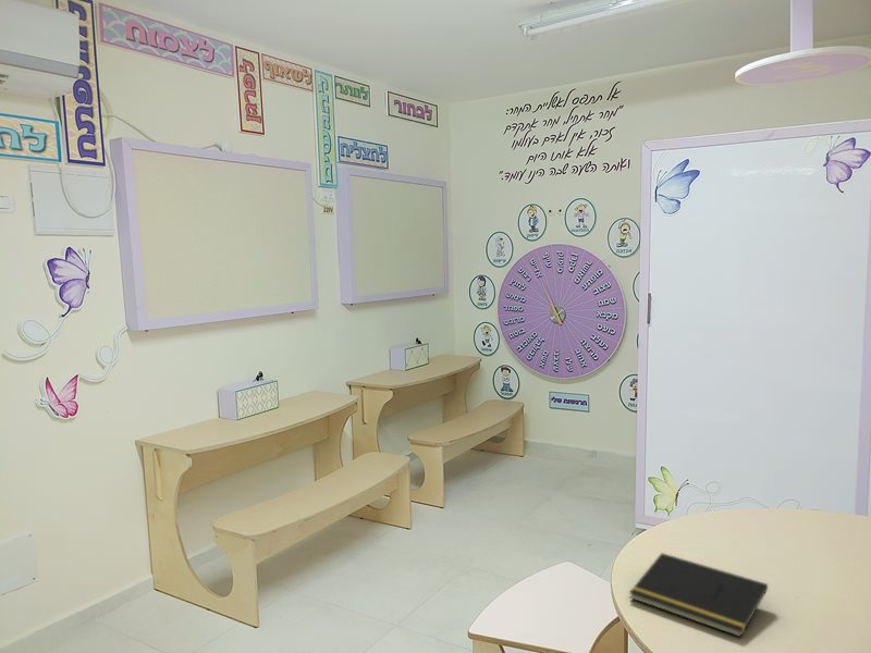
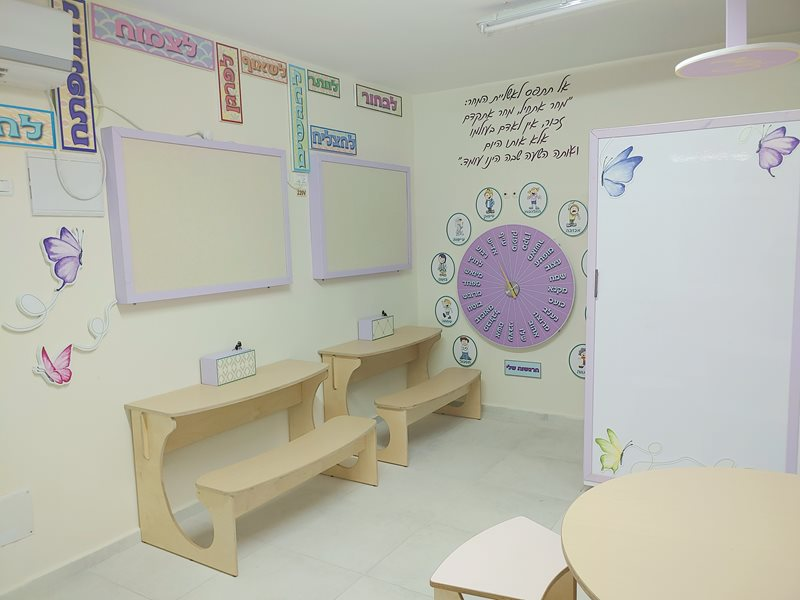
- notepad (697, 591)
